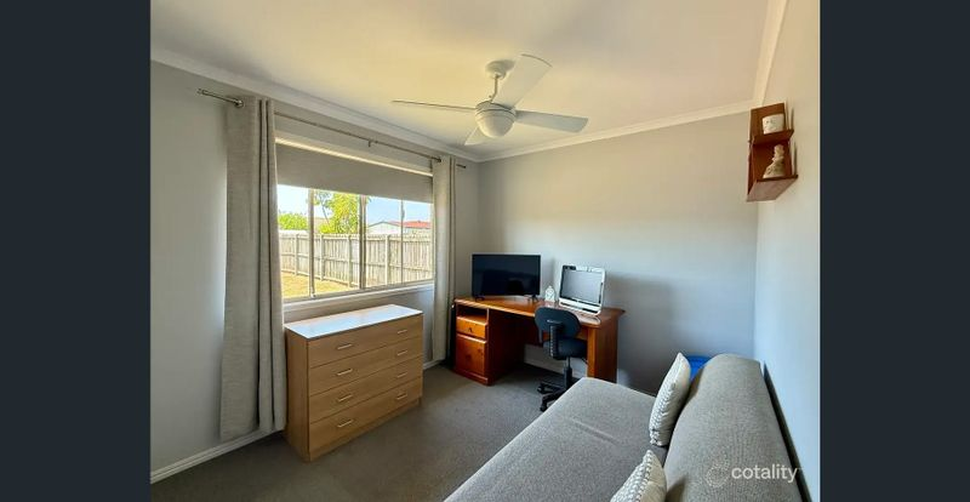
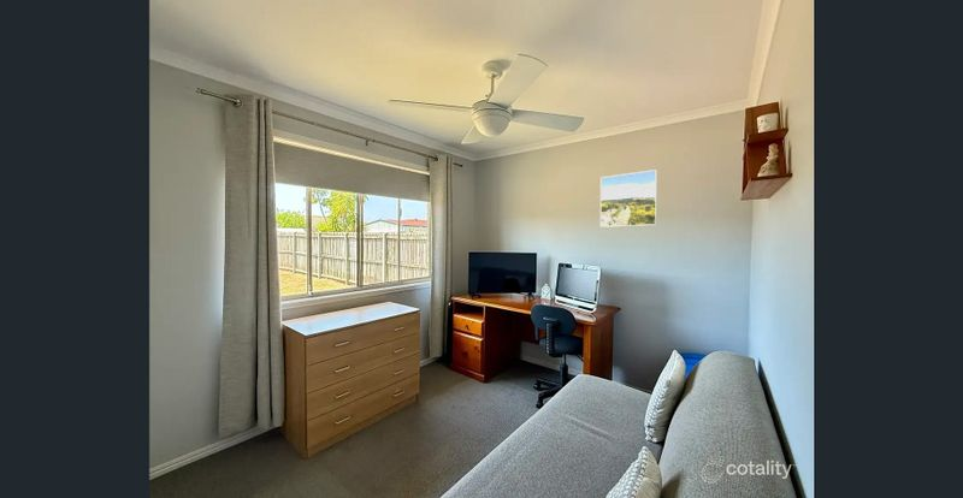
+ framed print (627, 200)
